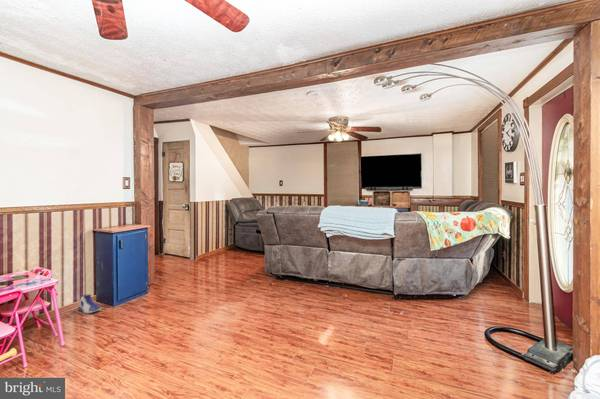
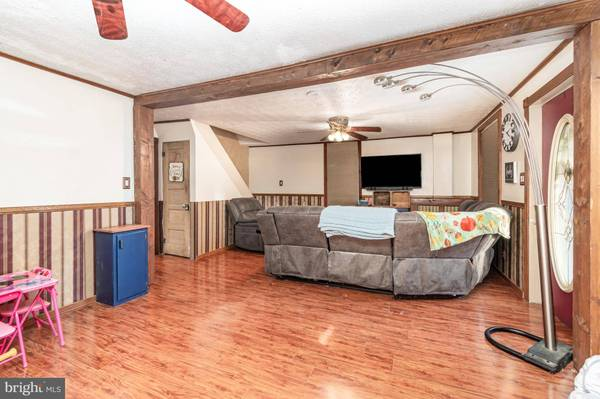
- sneaker (87, 303)
